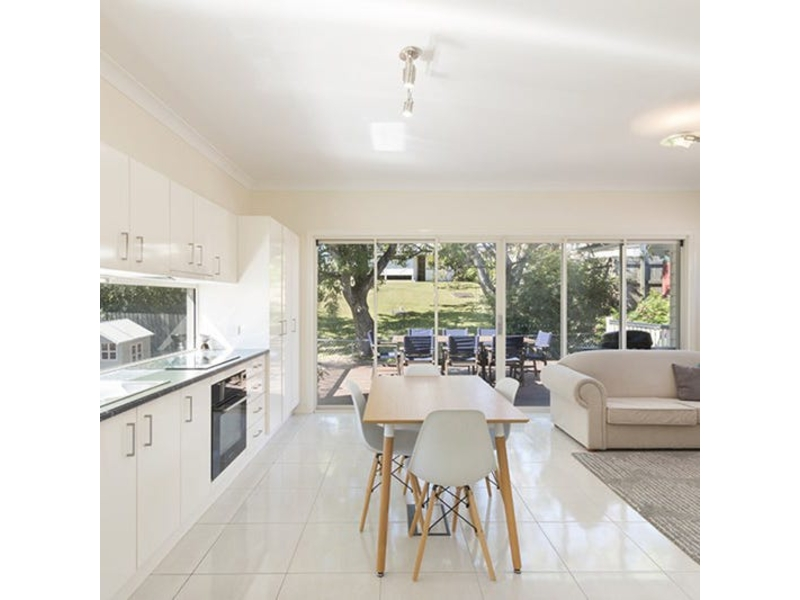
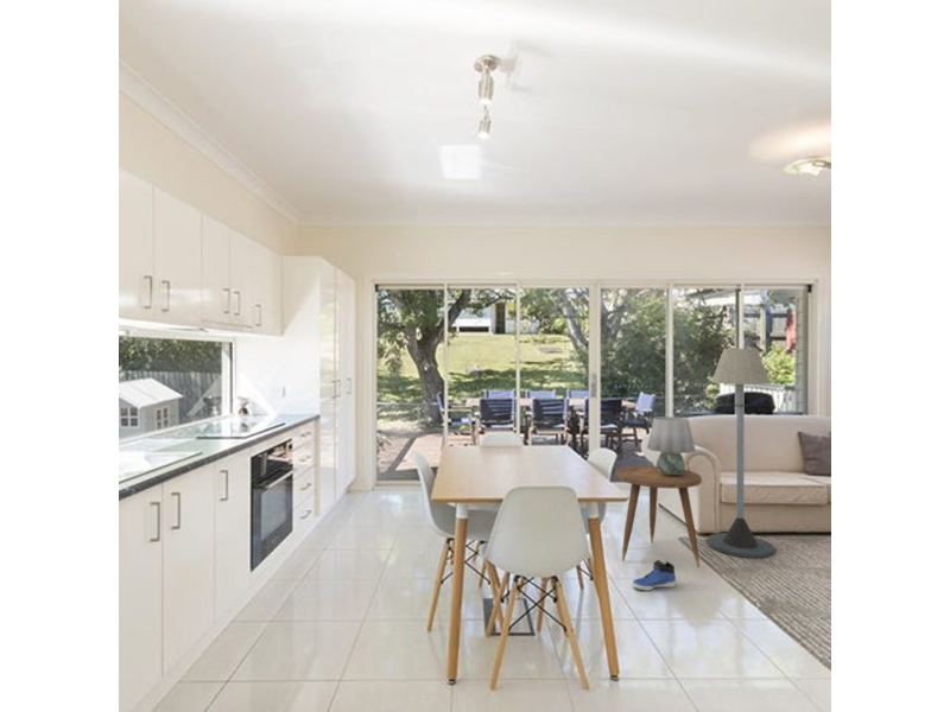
+ table lamp (670, 445)
+ floor lamp (740, 447)
+ side table (656, 514)
+ sneaker (653, 573)
